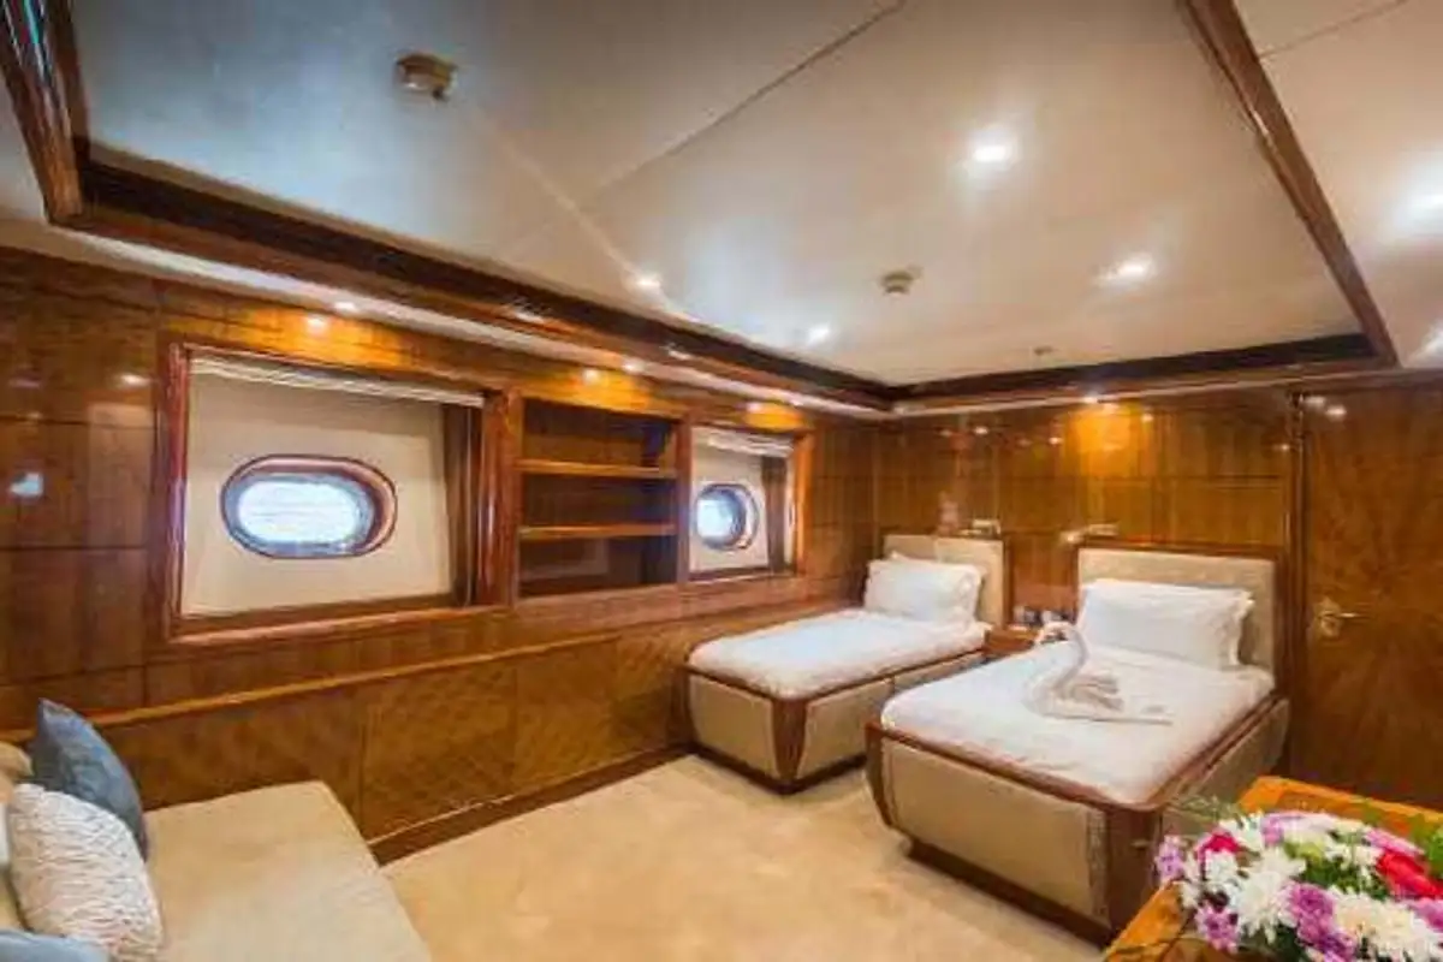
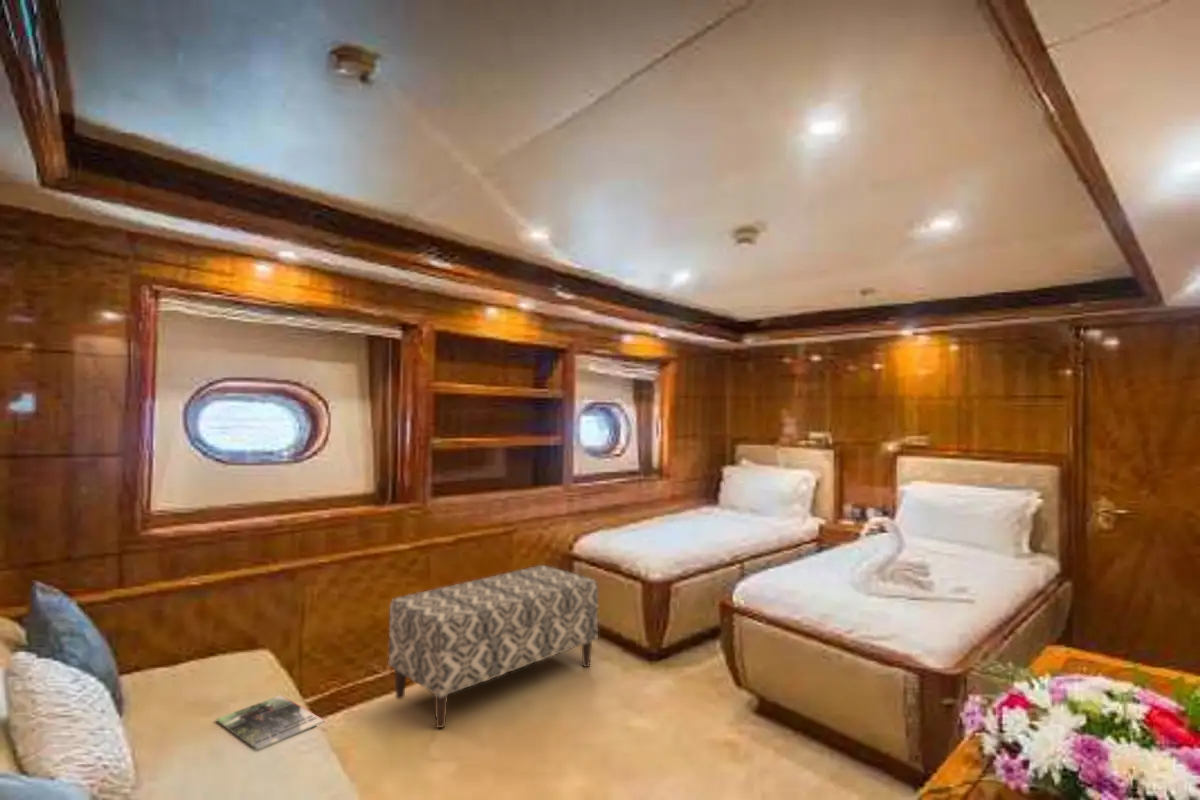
+ bench (499, 634)
+ magazine (270, 720)
